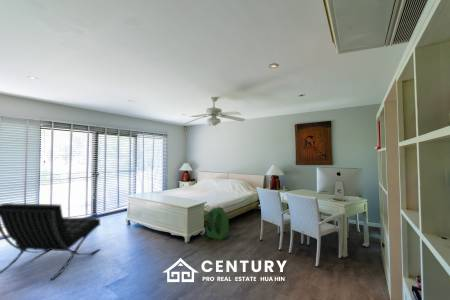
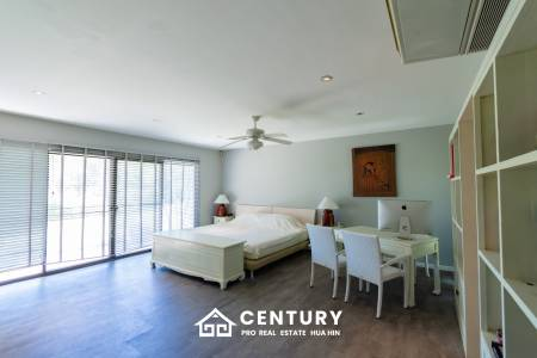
- backpack (216, 222)
- lounge chair (54, 230)
